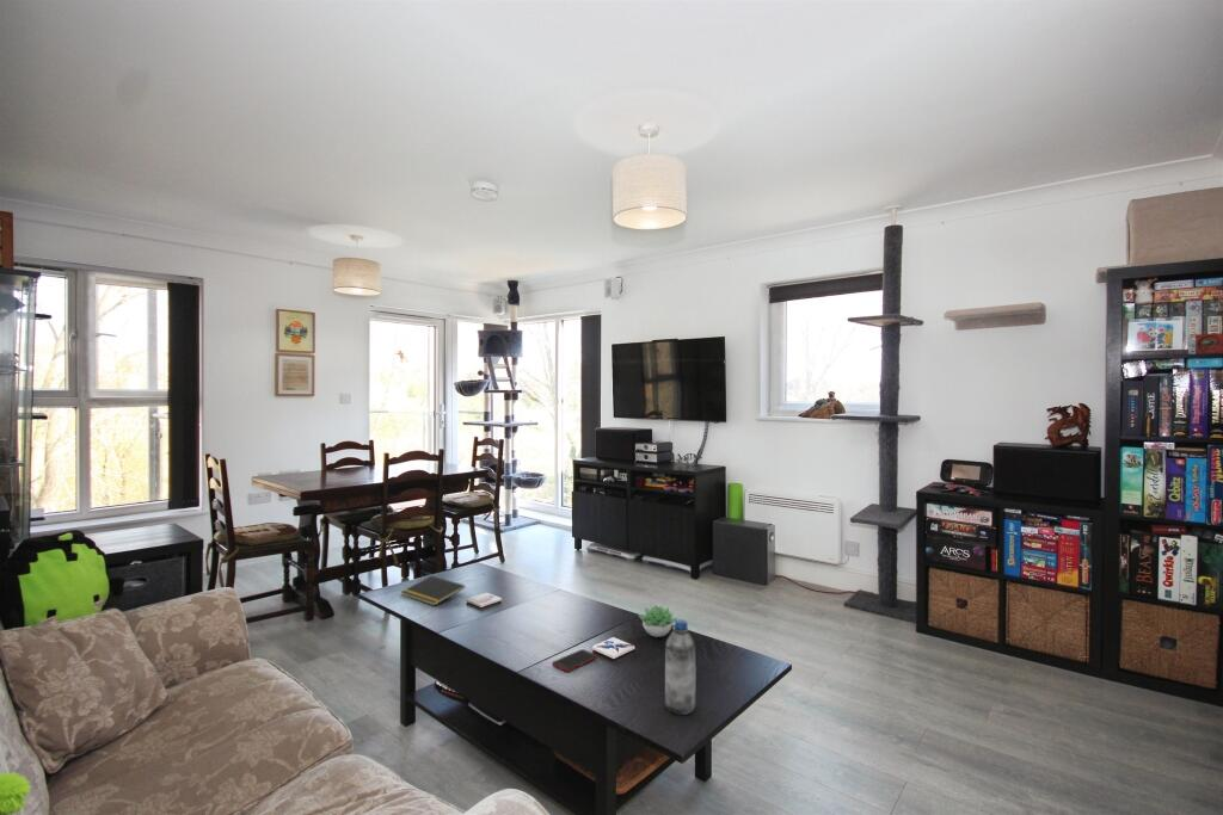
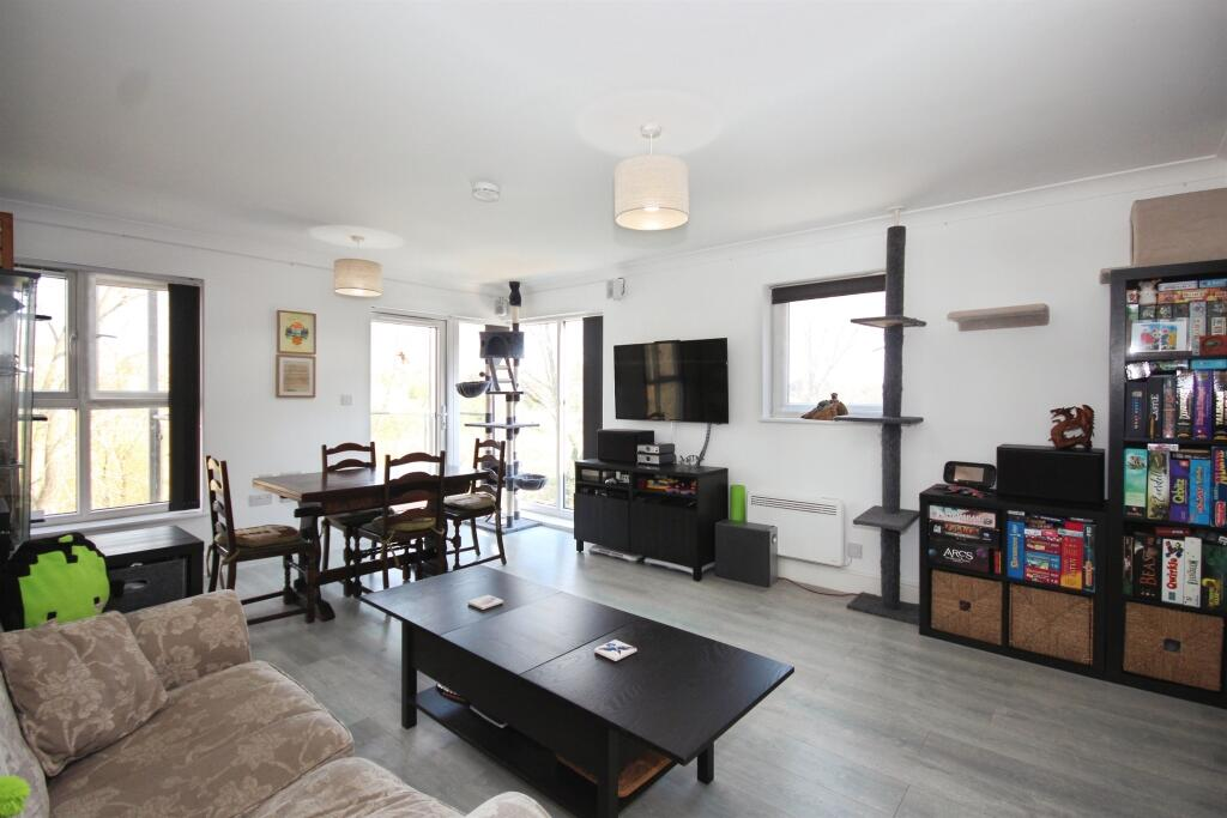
- cell phone (574, 660)
- succulent plant (657, 622)
- notepad (432, 589)
- water bottle (680, 663)
